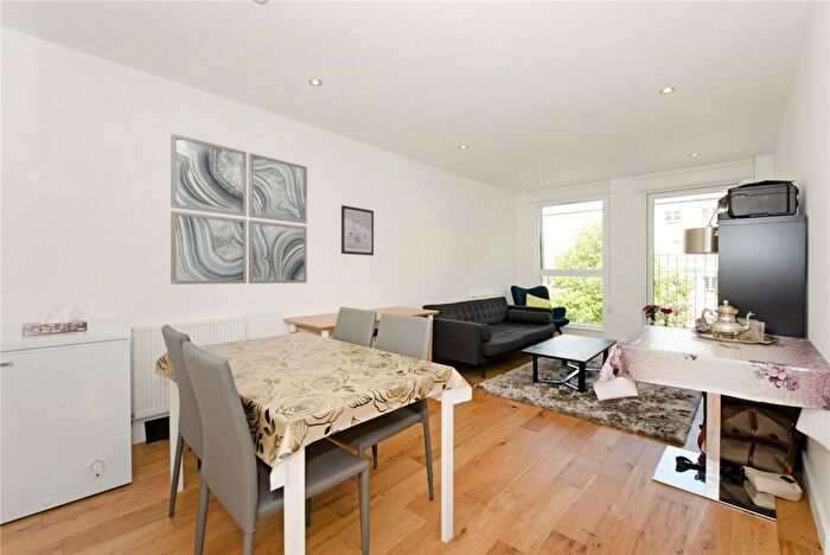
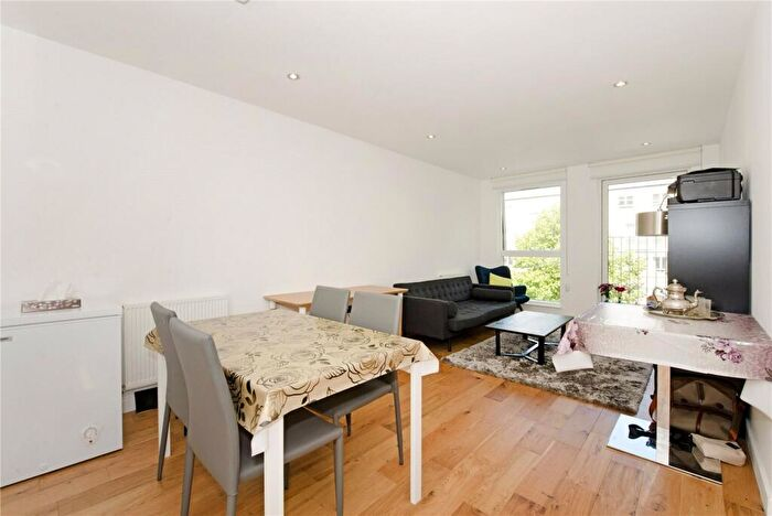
- wall art (357, 231)
- wall art (245, 219)
